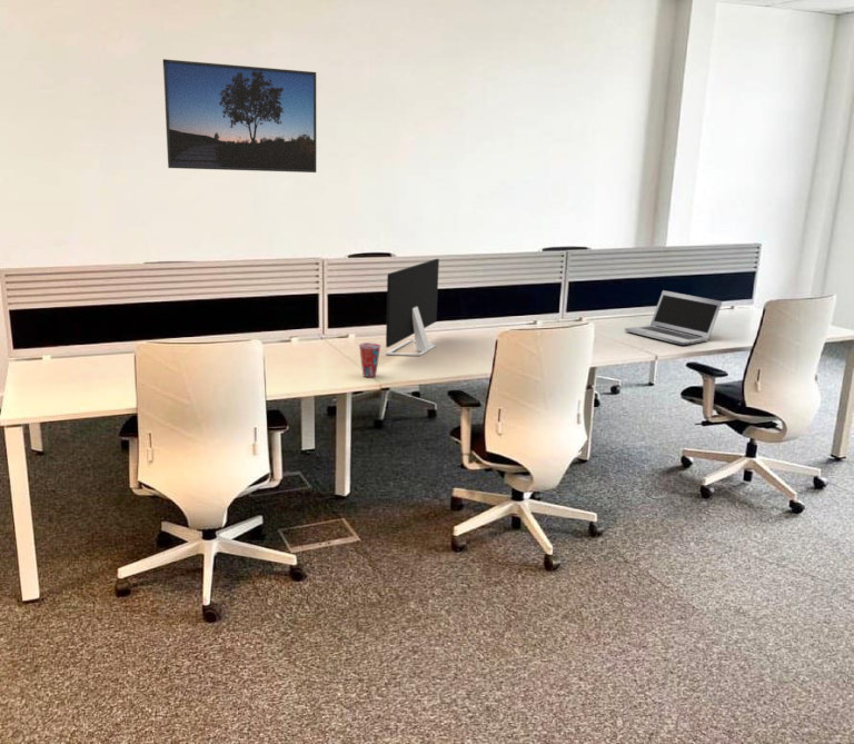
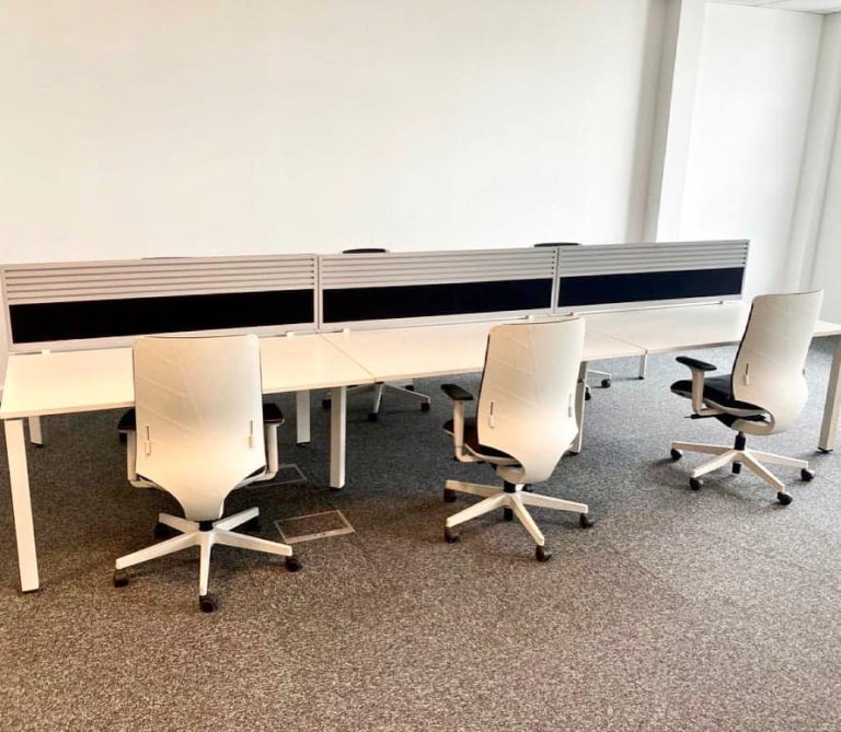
- laptop (672, 316)
- cup (368, 359)
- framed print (244, 119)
- monitor (414, 307)
